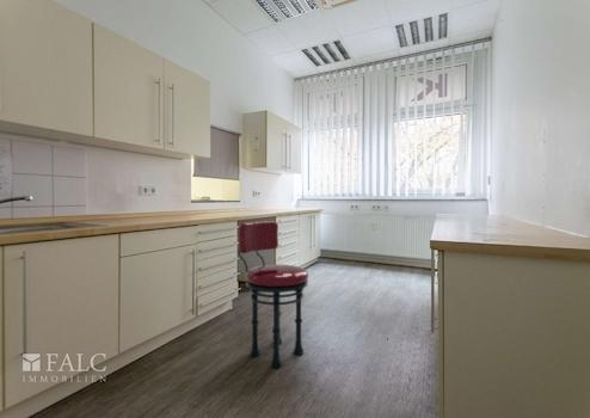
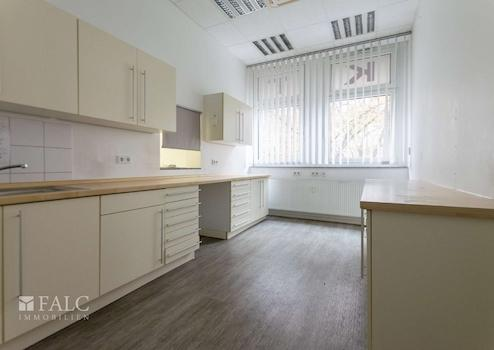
- stool (271, 287)
